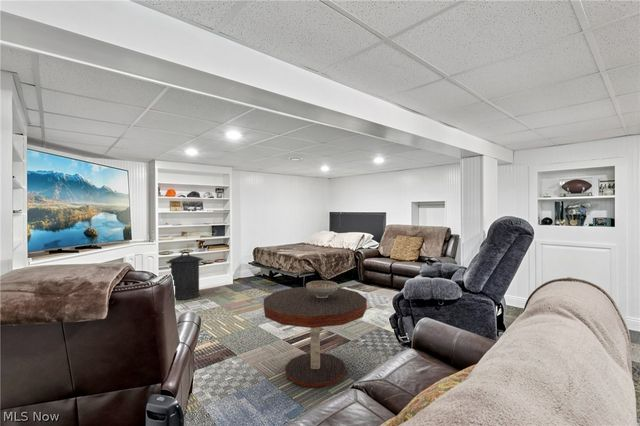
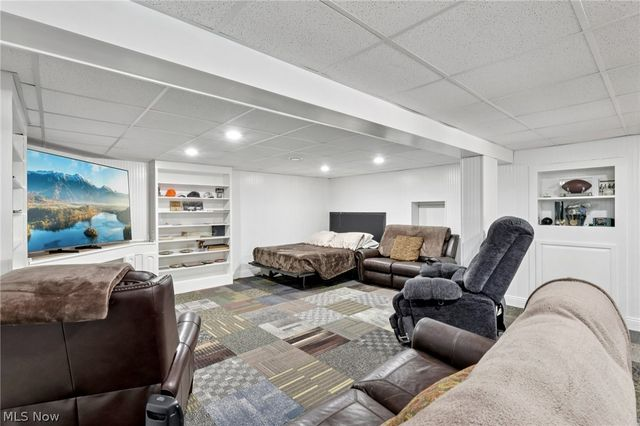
- coffee table (315, 334)
- decorative bowl (322, 290)
- trash can (185, 274)
